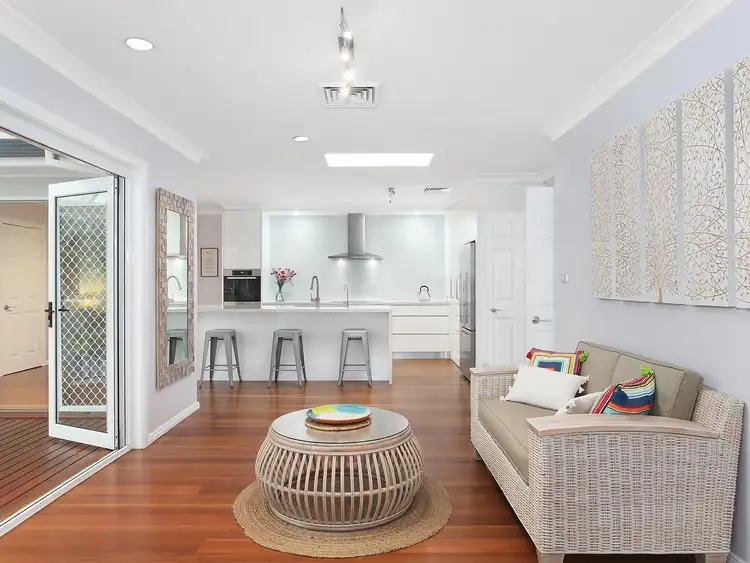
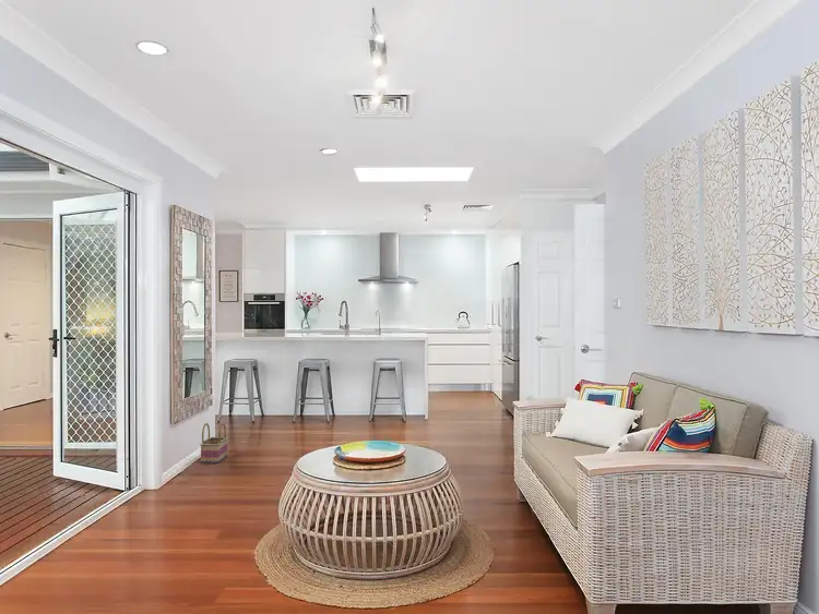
+ basket (214, 441)
